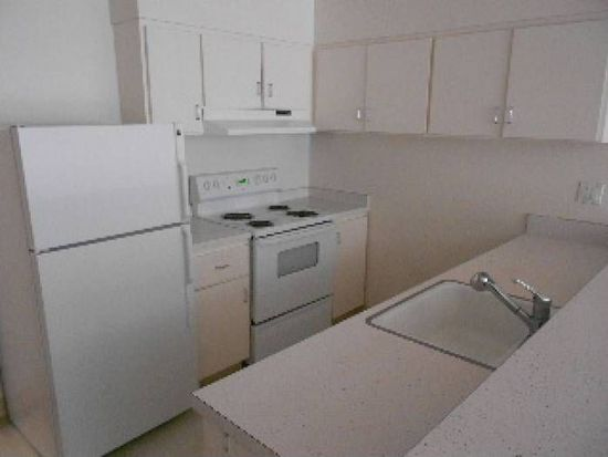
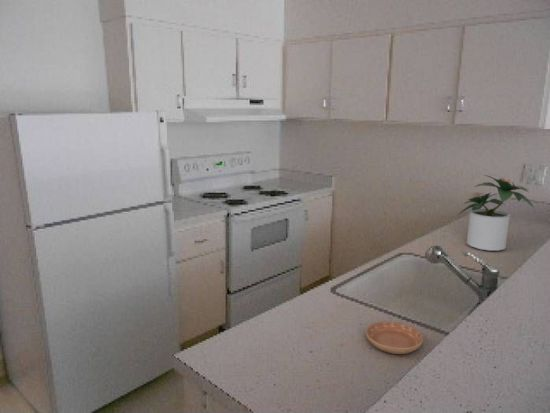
+ potted plant (495, 211)
+ saucer (393, 338)
